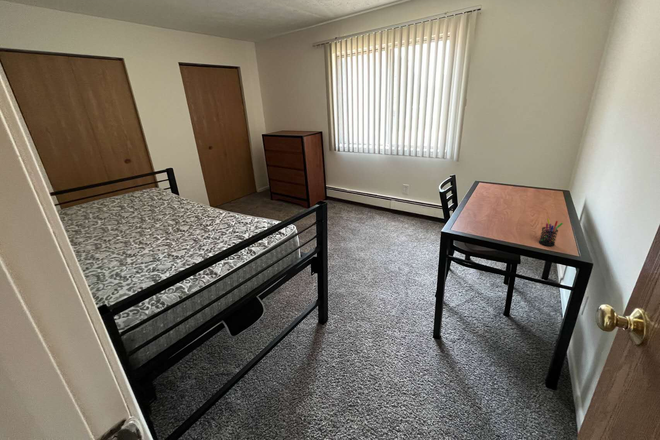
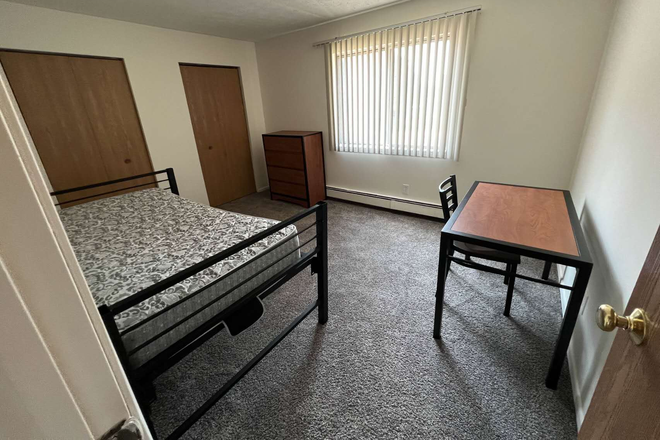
- pen holder (551, 231)
